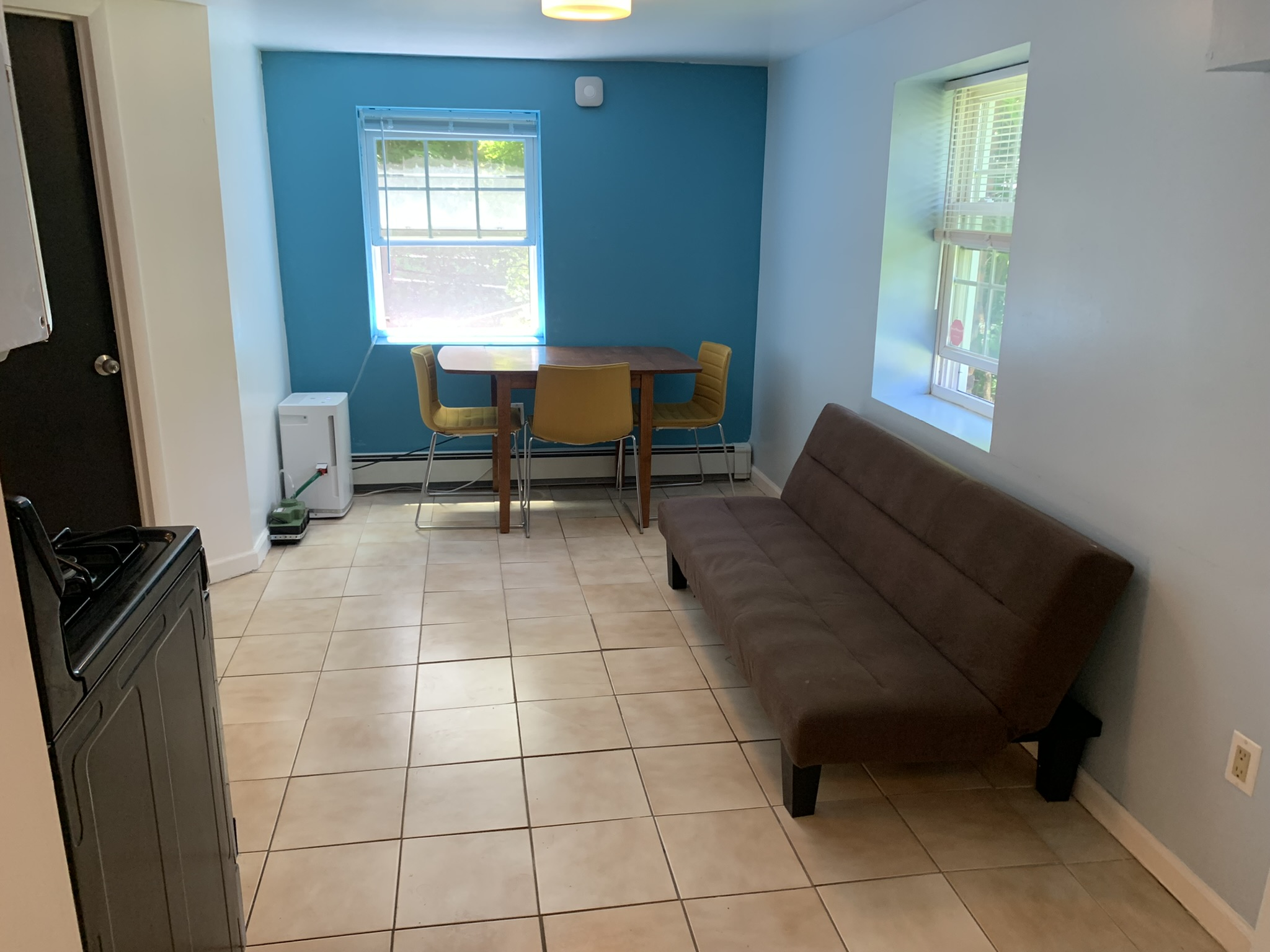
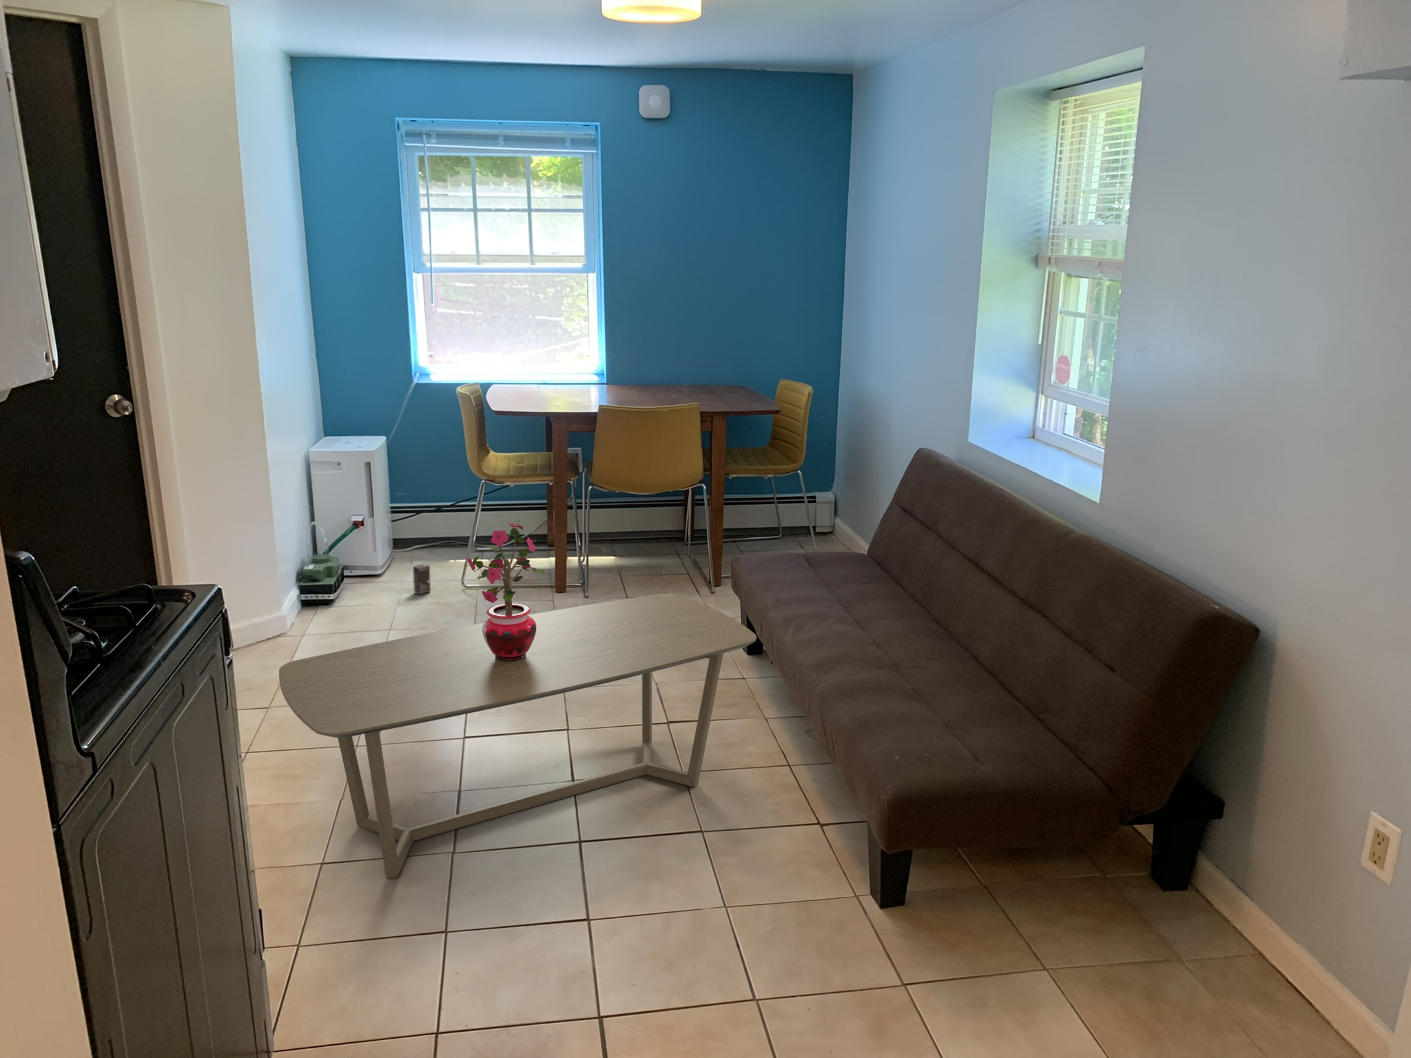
+ box (422, 579)
+ potted plant (510, 591)
+ coffee table (524, 701)
